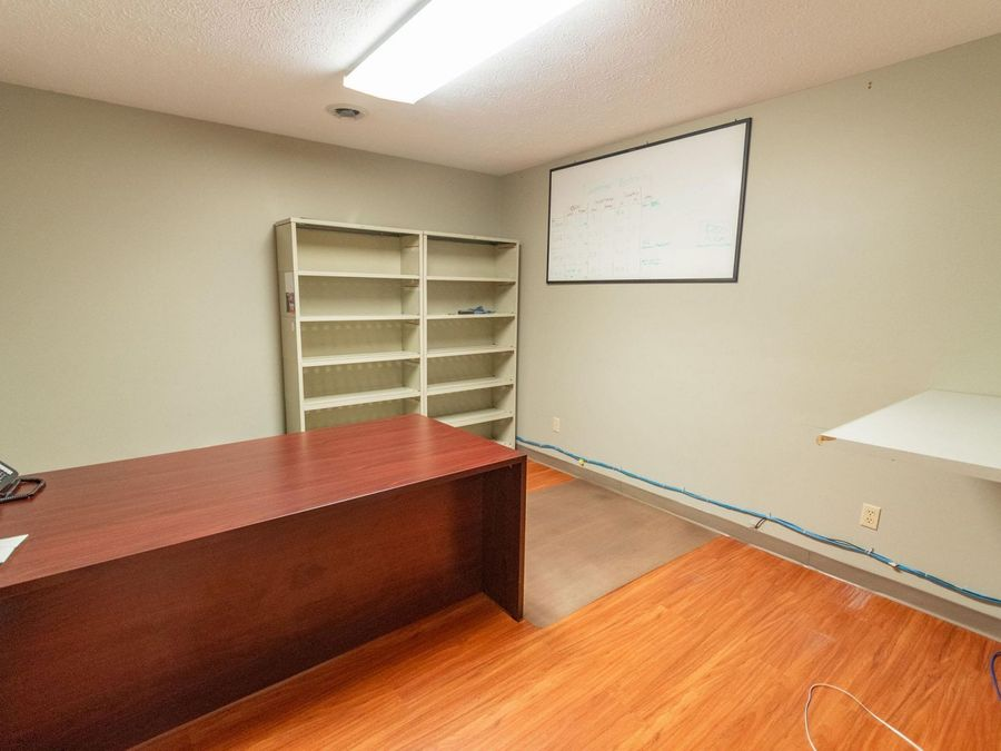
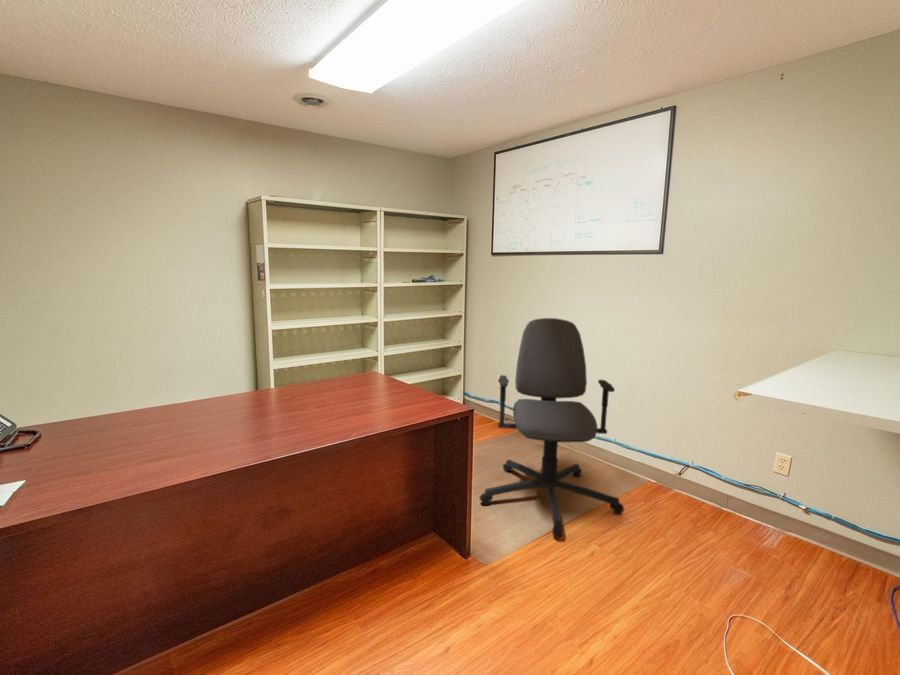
+ office chair (553, 414)
